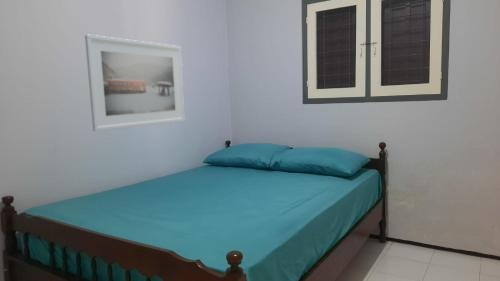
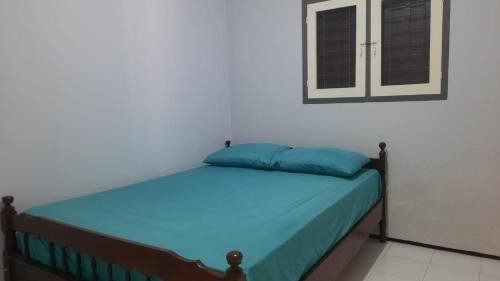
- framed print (141, 83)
